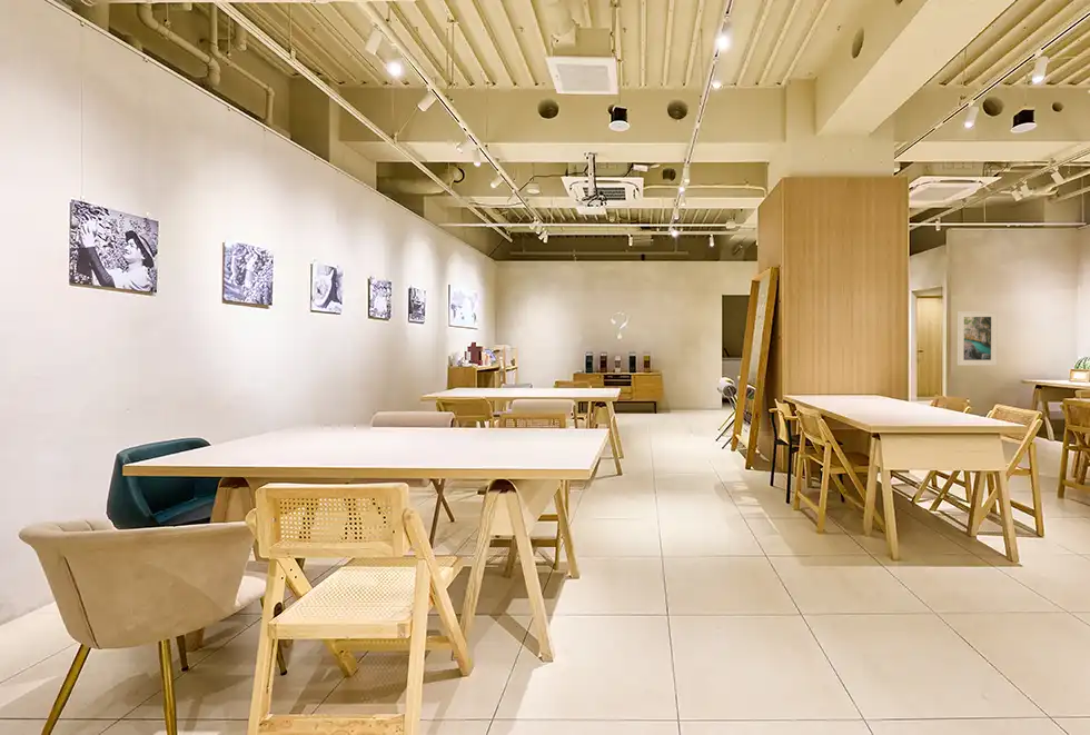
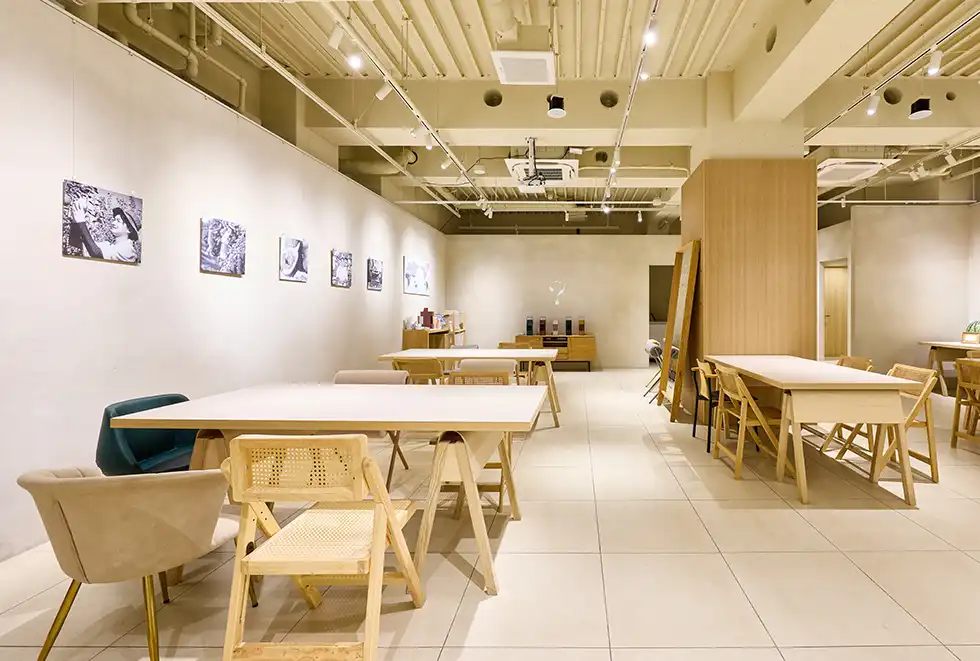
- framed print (977, 338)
